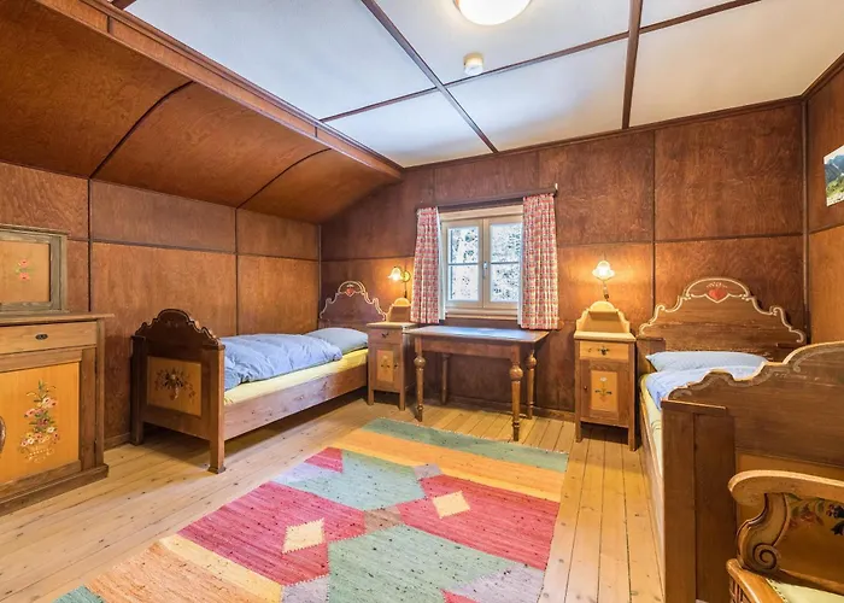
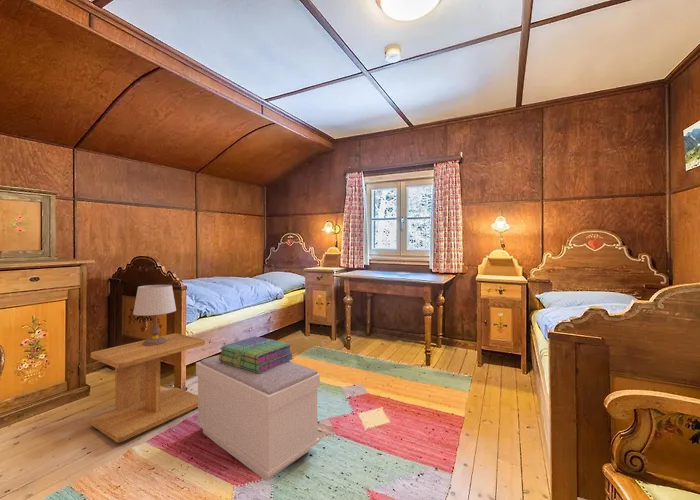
+ table lamp (155, 313)
+ side table (151, 380)
+ bench (255, 401)
+ stack of books (256, 352)
